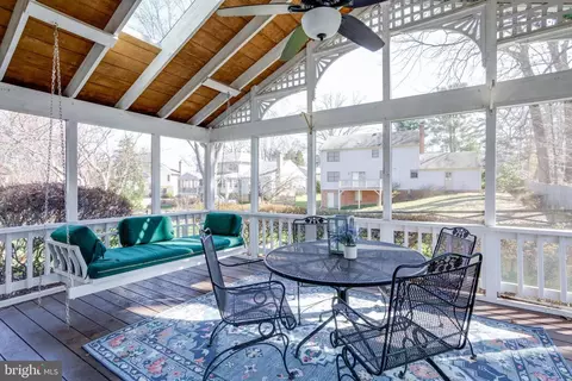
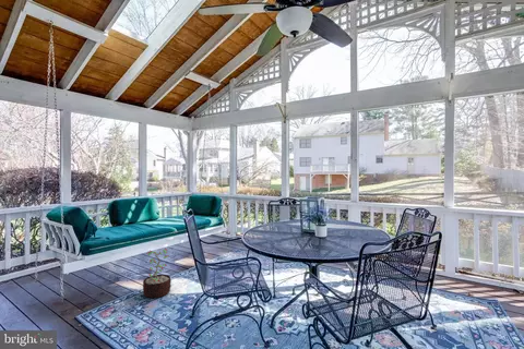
+ decorative plant (156, 270)
